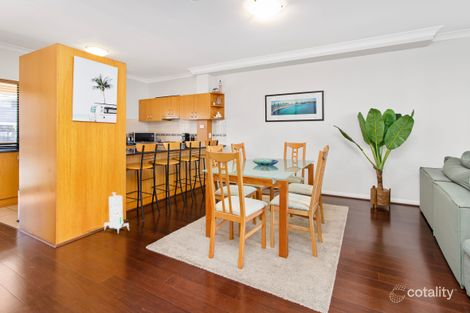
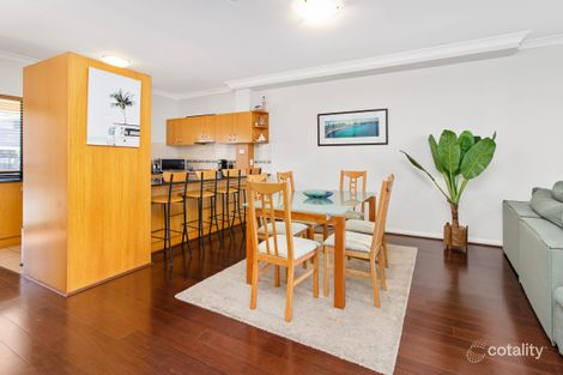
- toy robot (116, 210)
